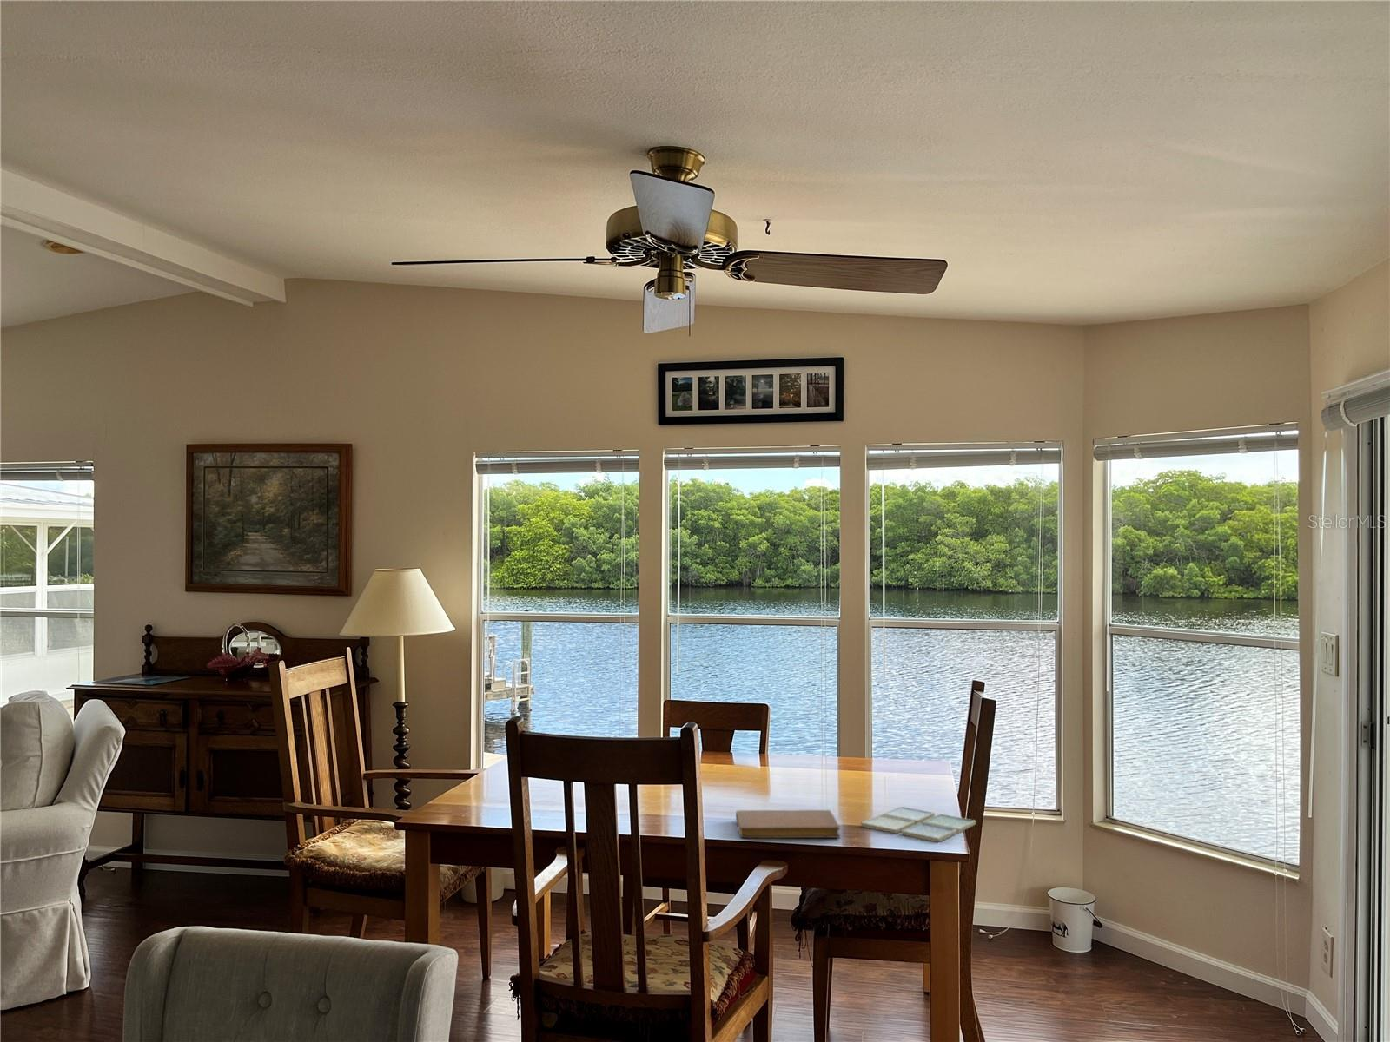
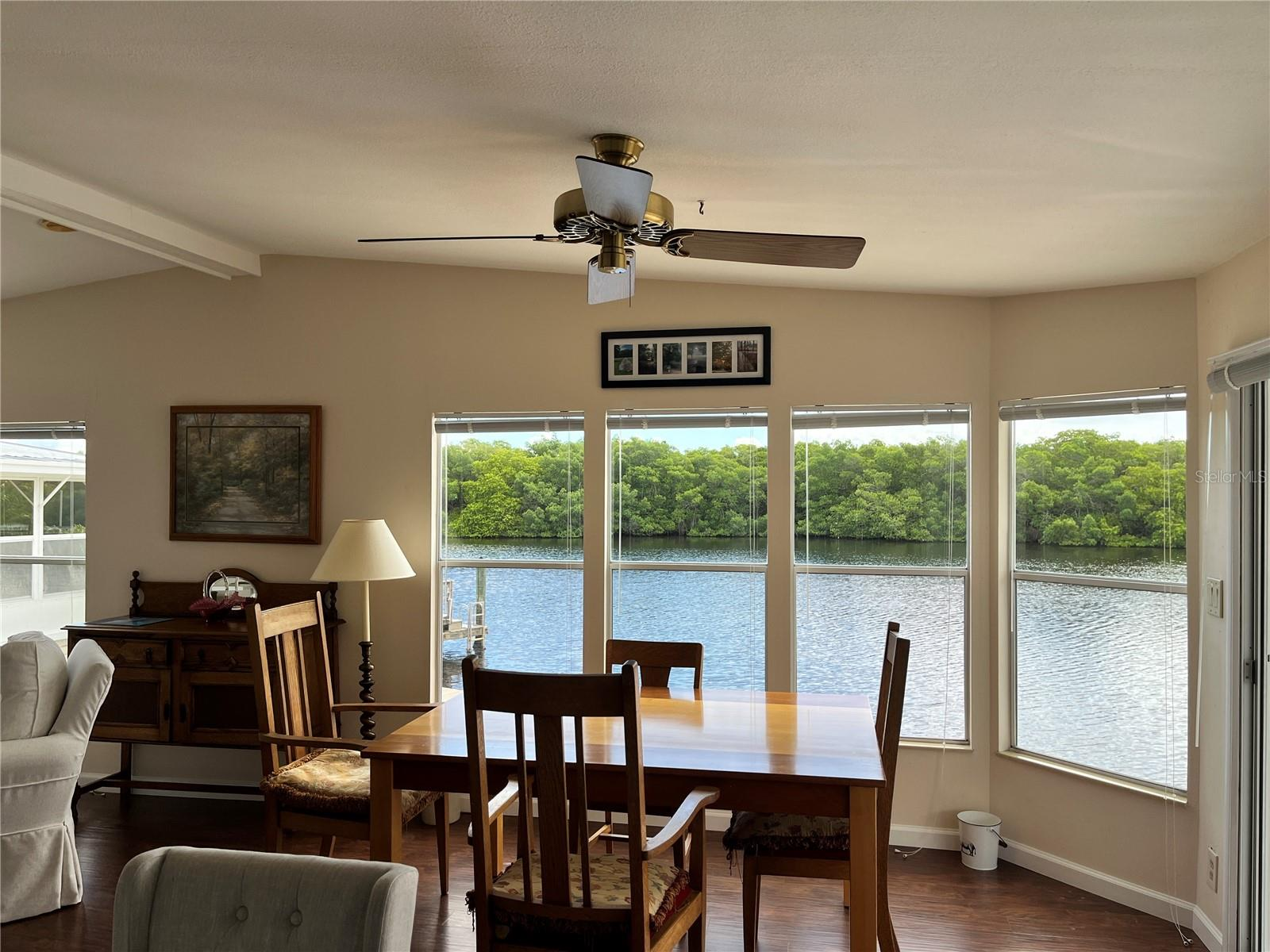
- drink coaster (918, 823)
- notebook (786, 823)
